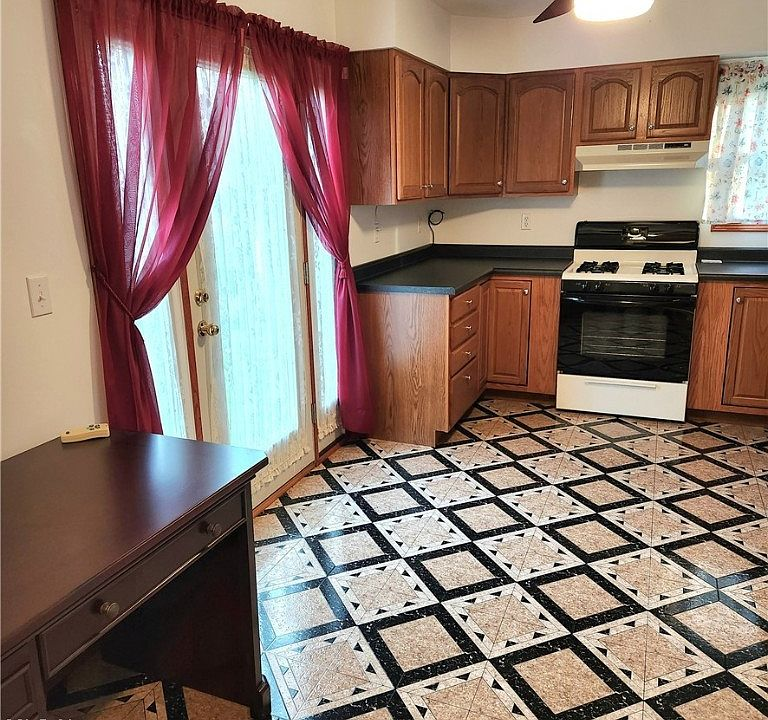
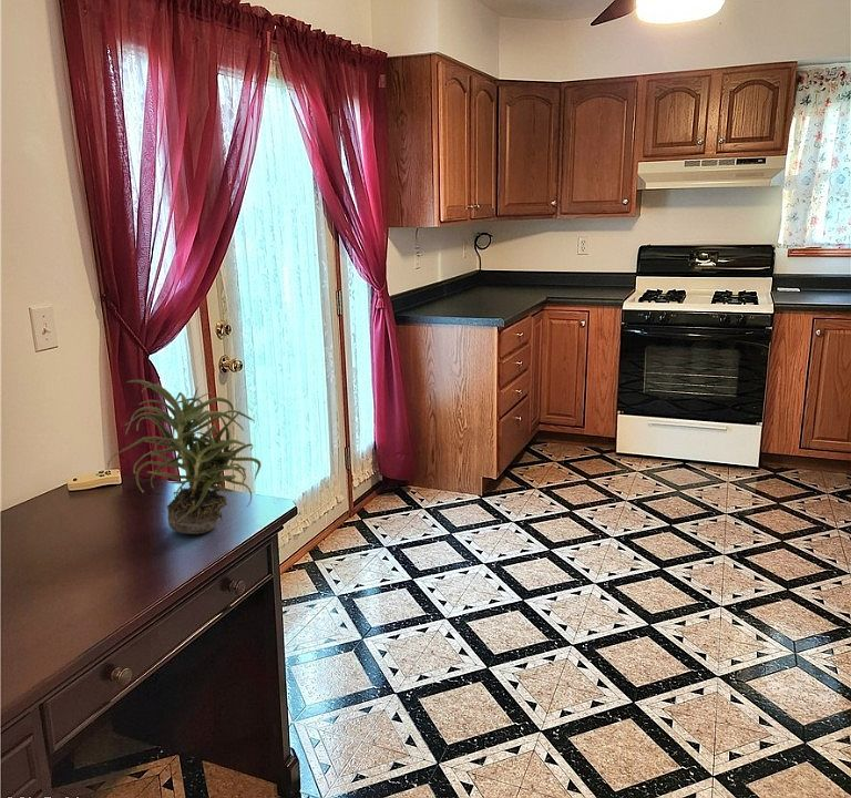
+ potted plant (186, 450)
